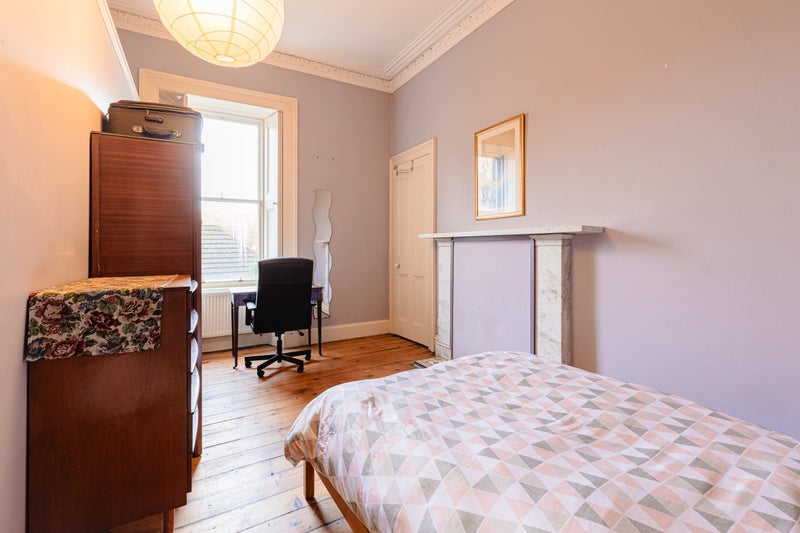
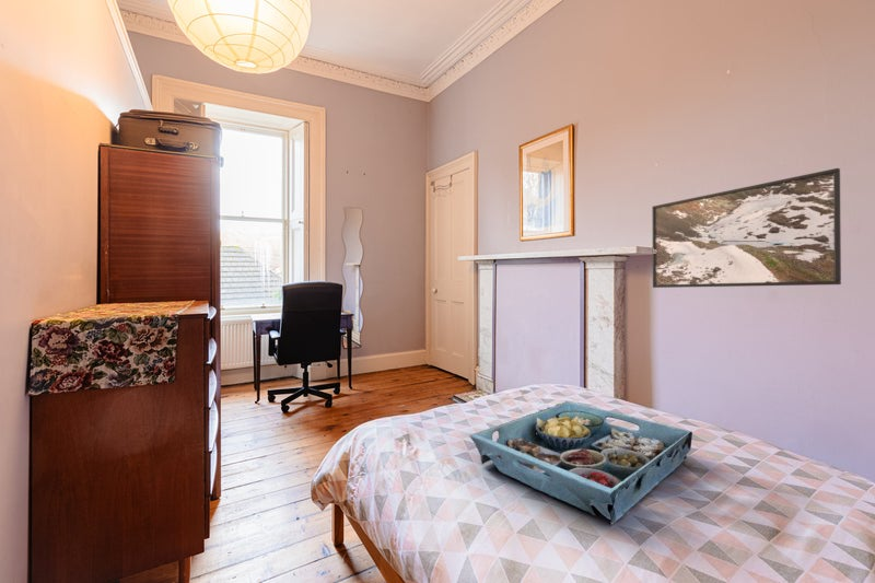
+ serving tray (582, 444)
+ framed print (730, 238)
